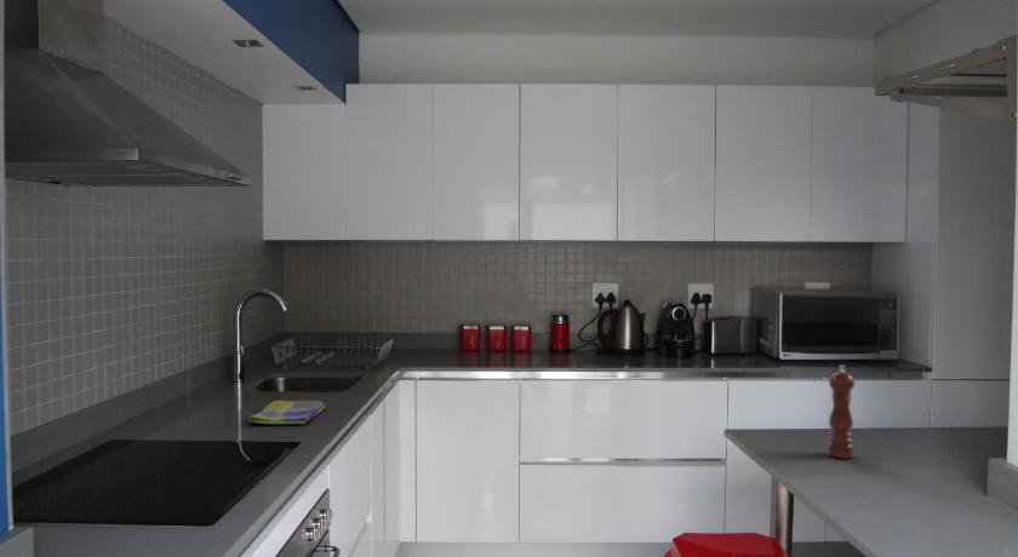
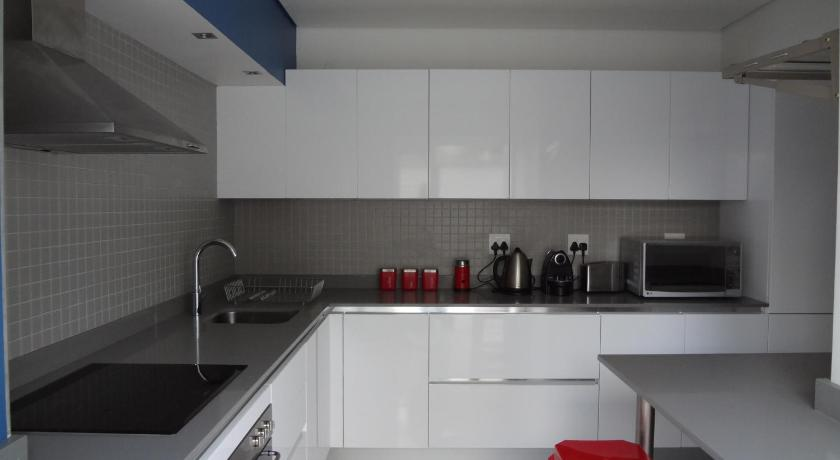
- dish towel (287, 410)
- pepper mill (841, 409)
